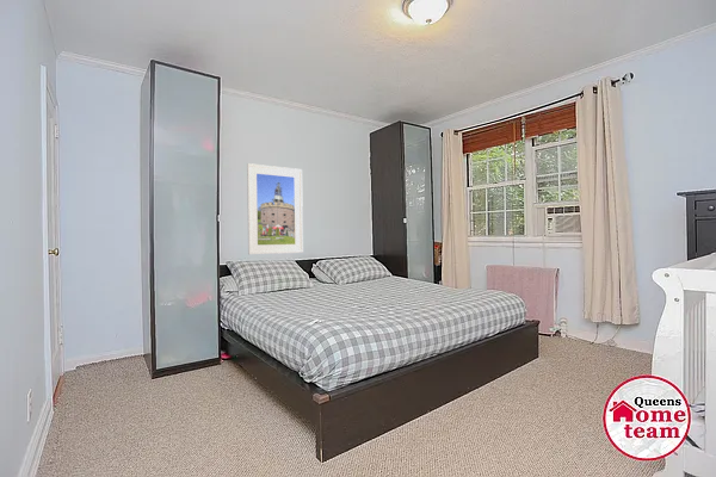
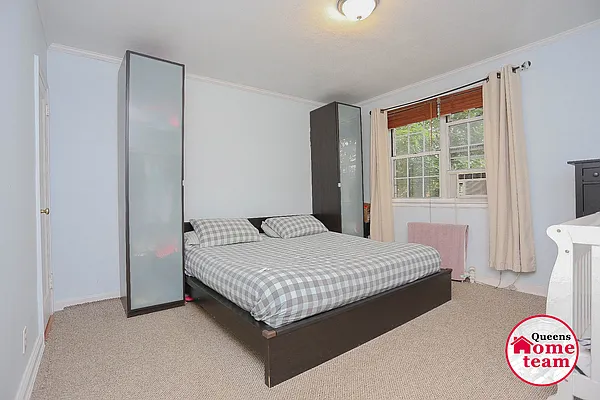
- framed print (276, 210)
